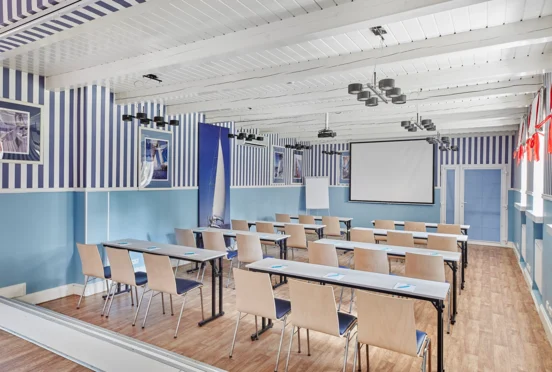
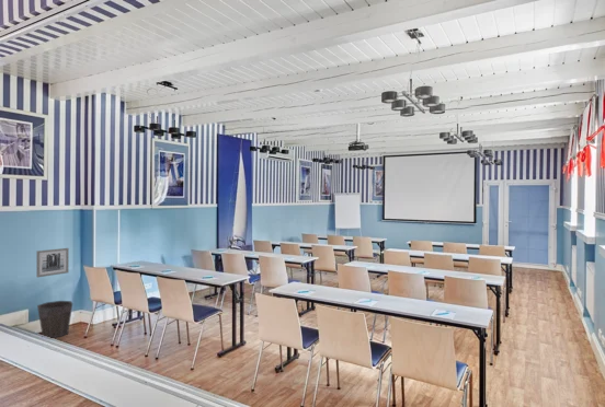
+ wall art (53, 261)
+ waste bin (55, 319)
